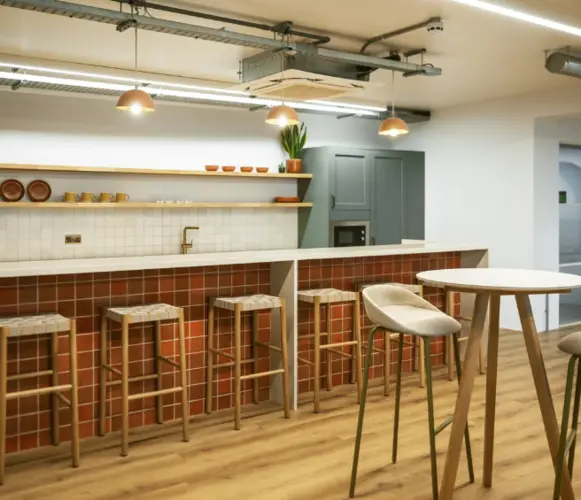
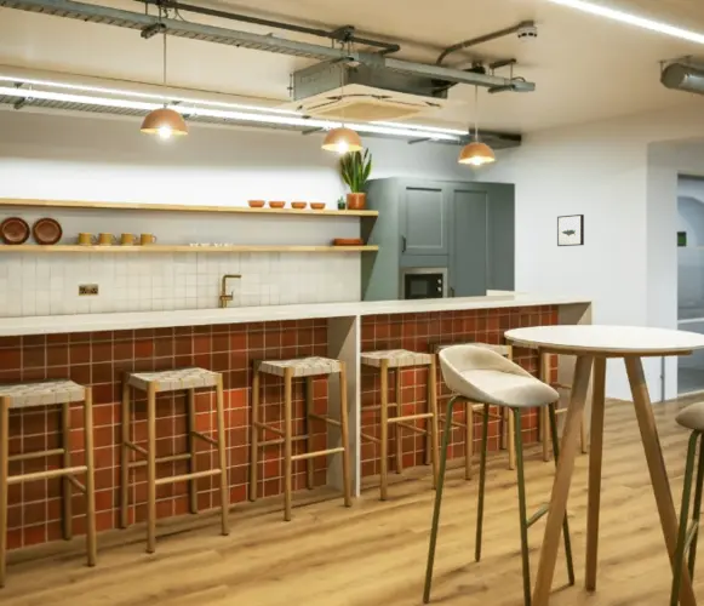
+ wall art (570, 230)
